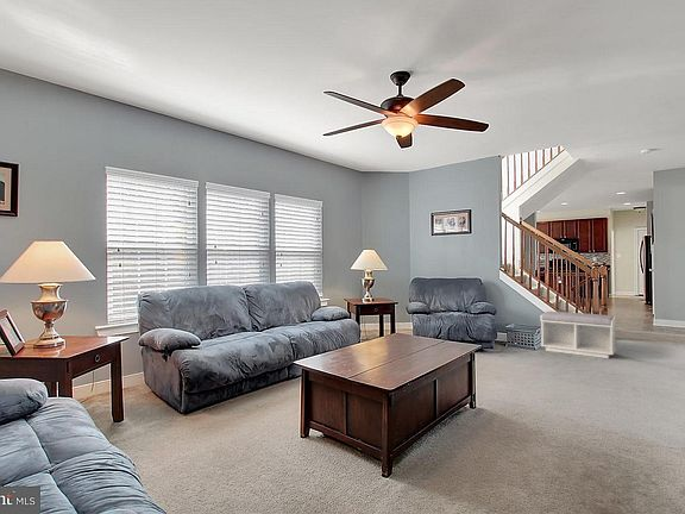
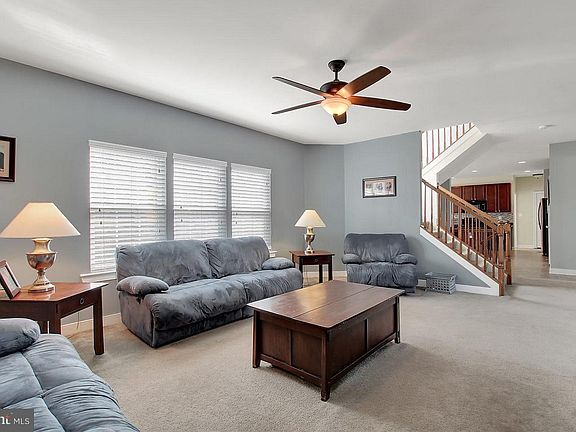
- bench (577, 332)
